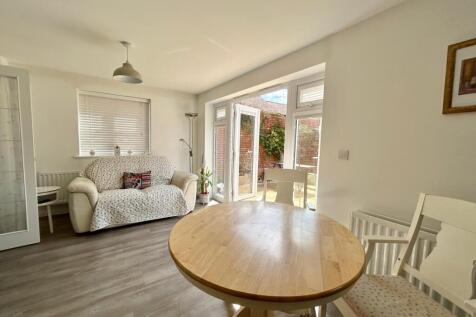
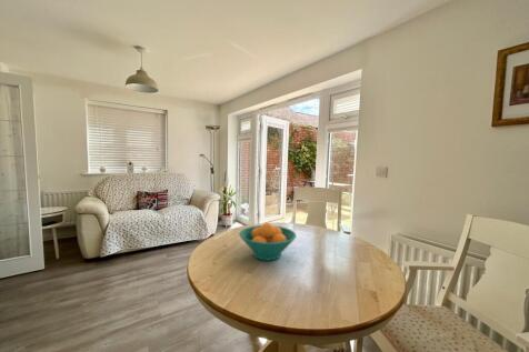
+ fruit bowl (267, 239)
